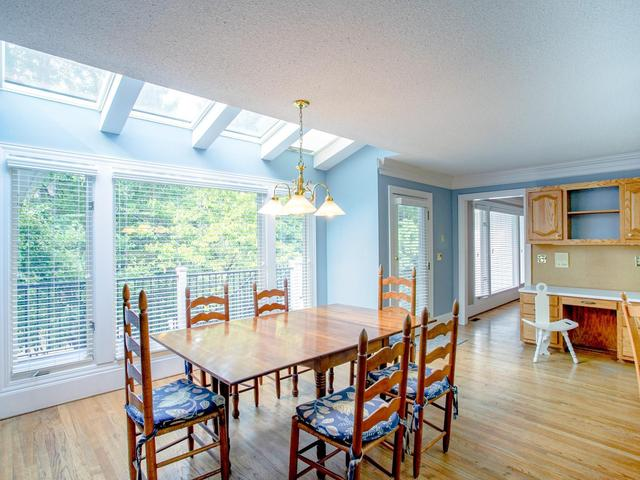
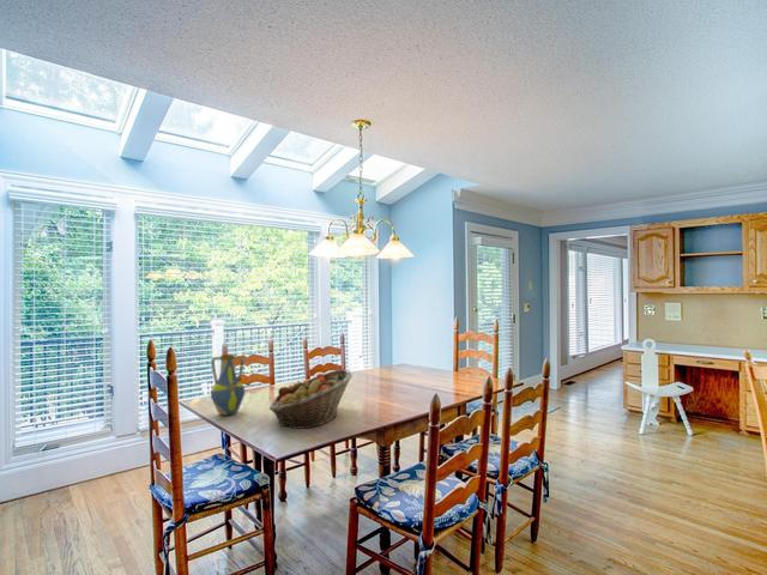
+ fruit basket (312, 395)
+ vase (228, 383)
